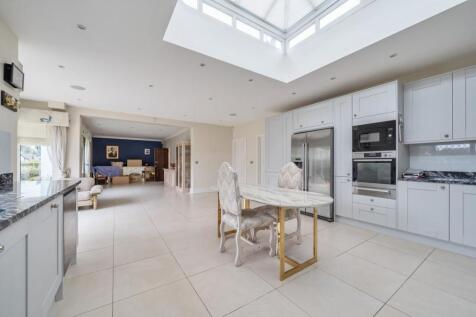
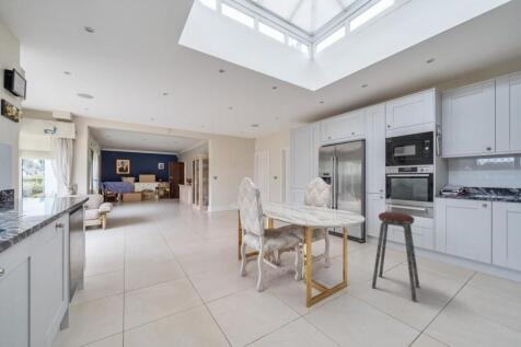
+ music stool (406, 250)
